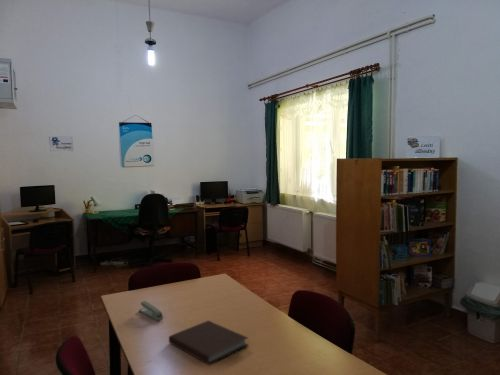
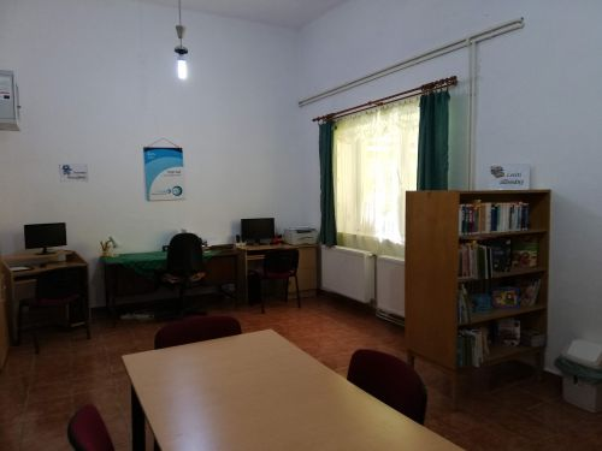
- notebook (208, 340)
- stapler (150, 309)
